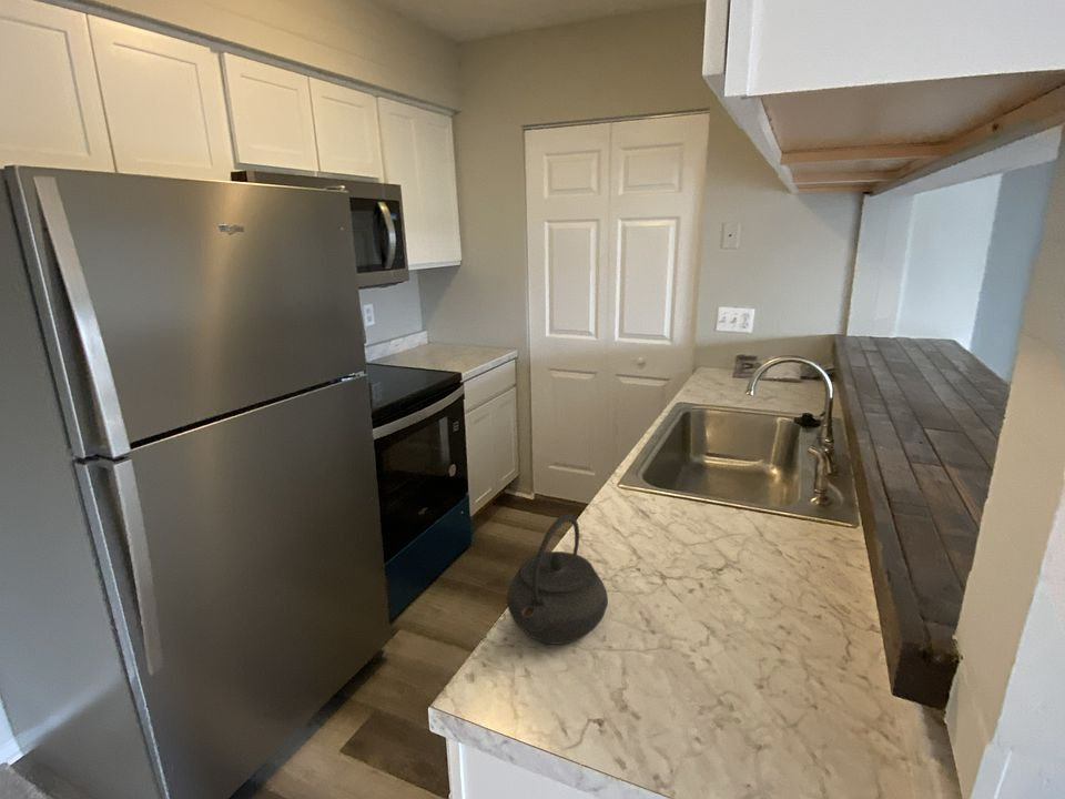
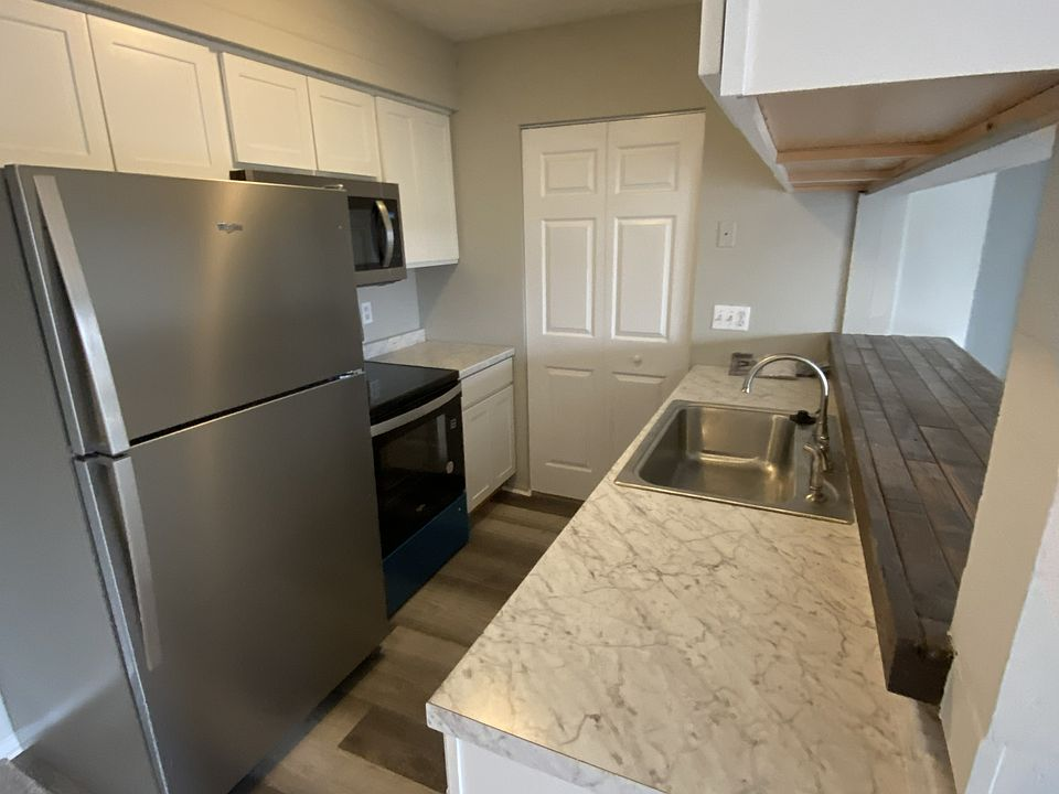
- kettle (554, 577)
